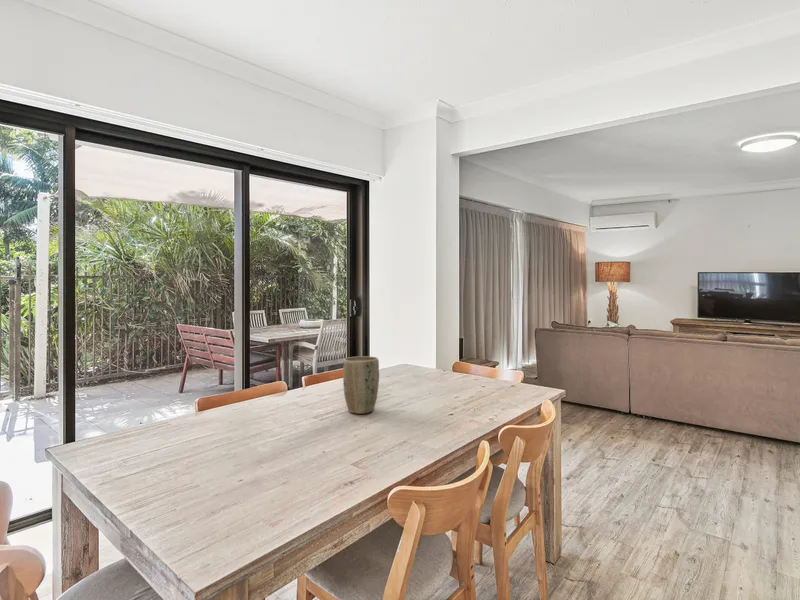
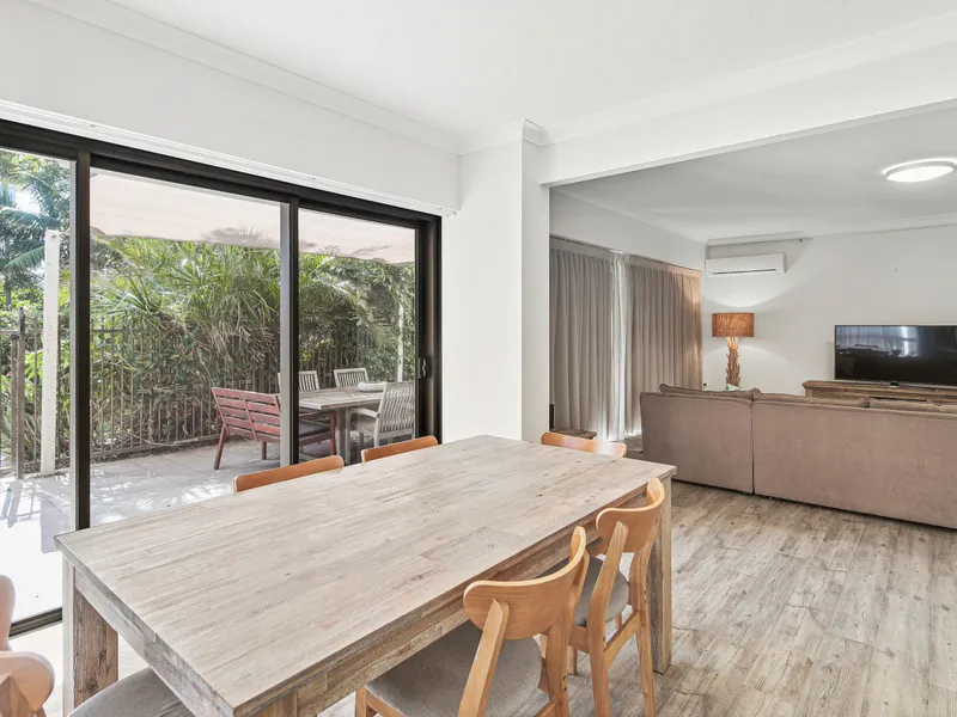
- plant pot (361, 384)
